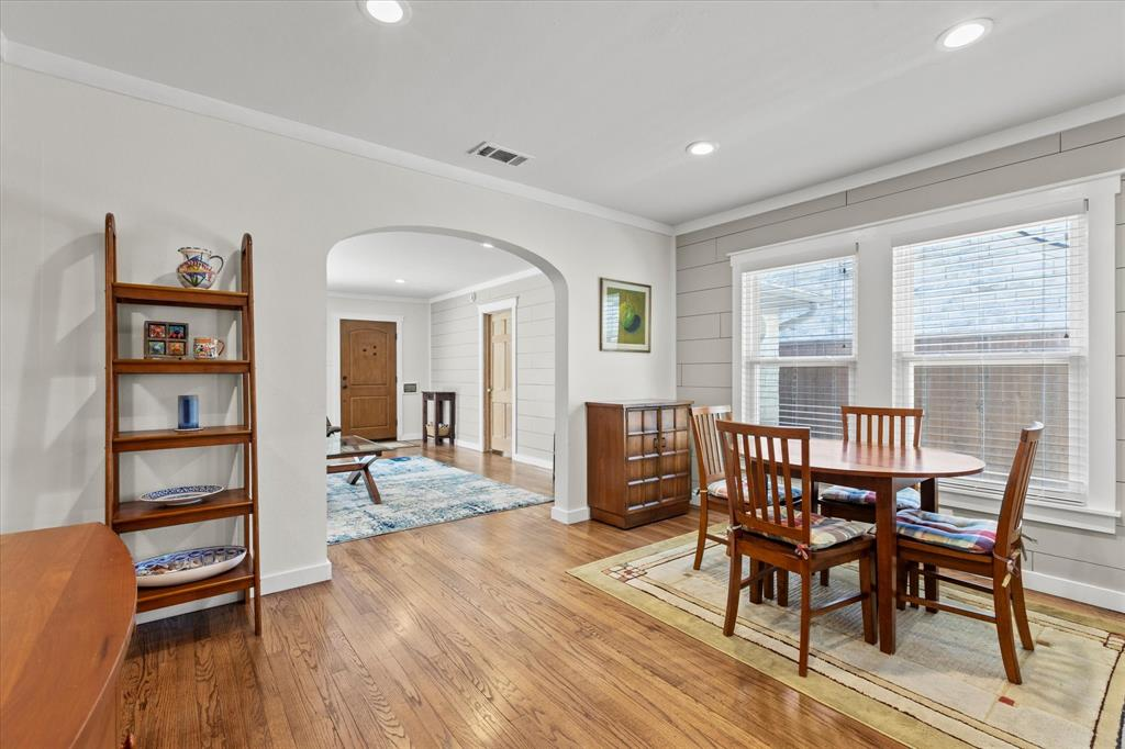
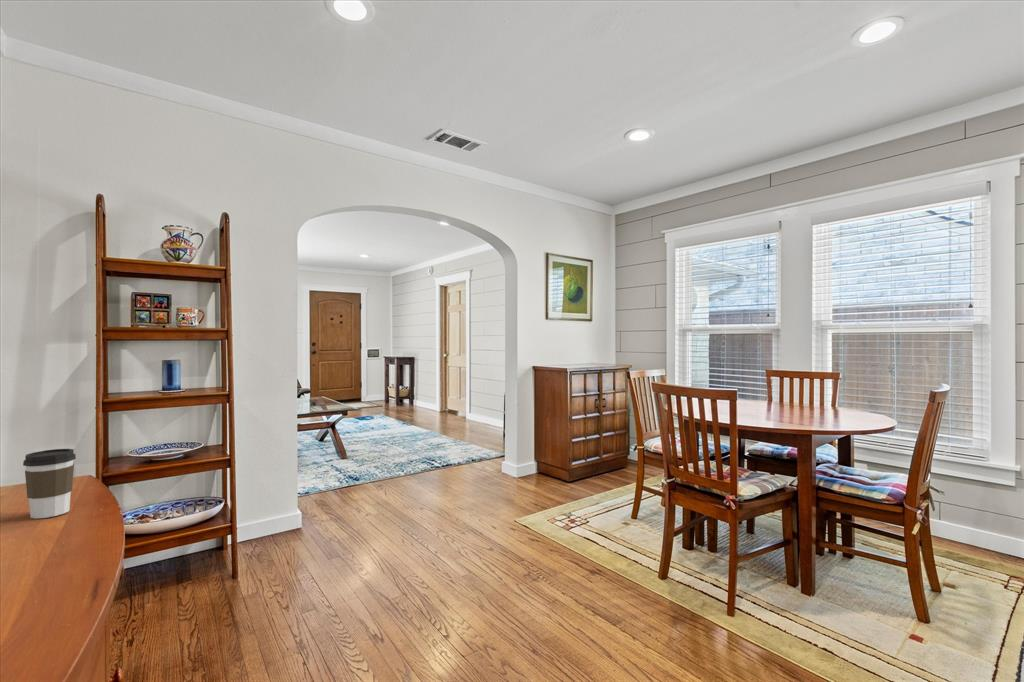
+ coffee cup (50, 482)
